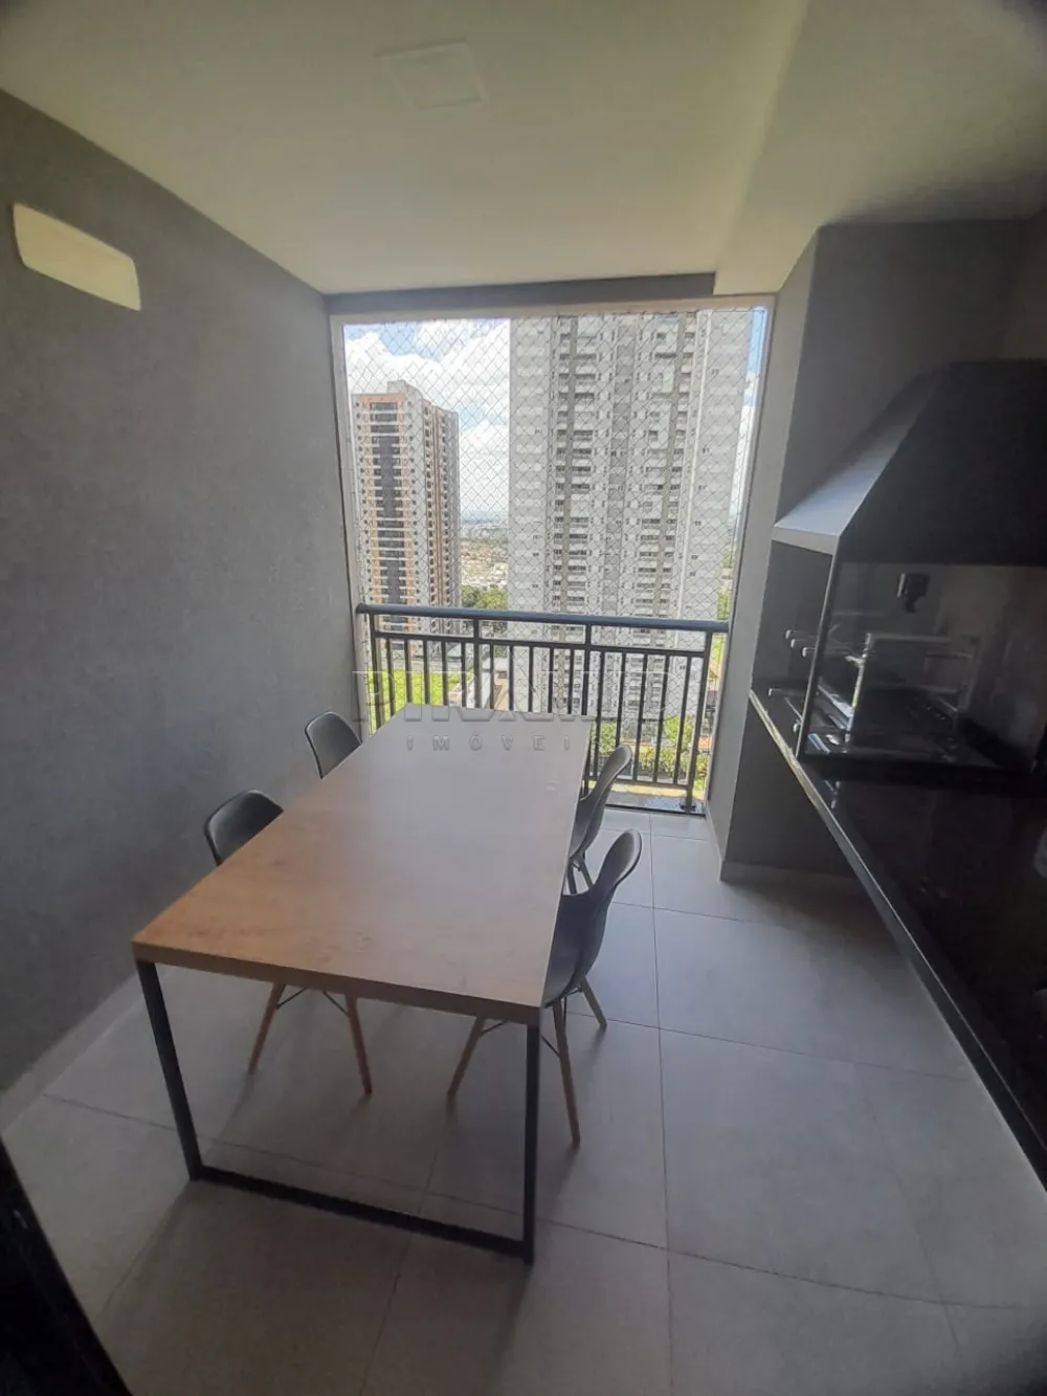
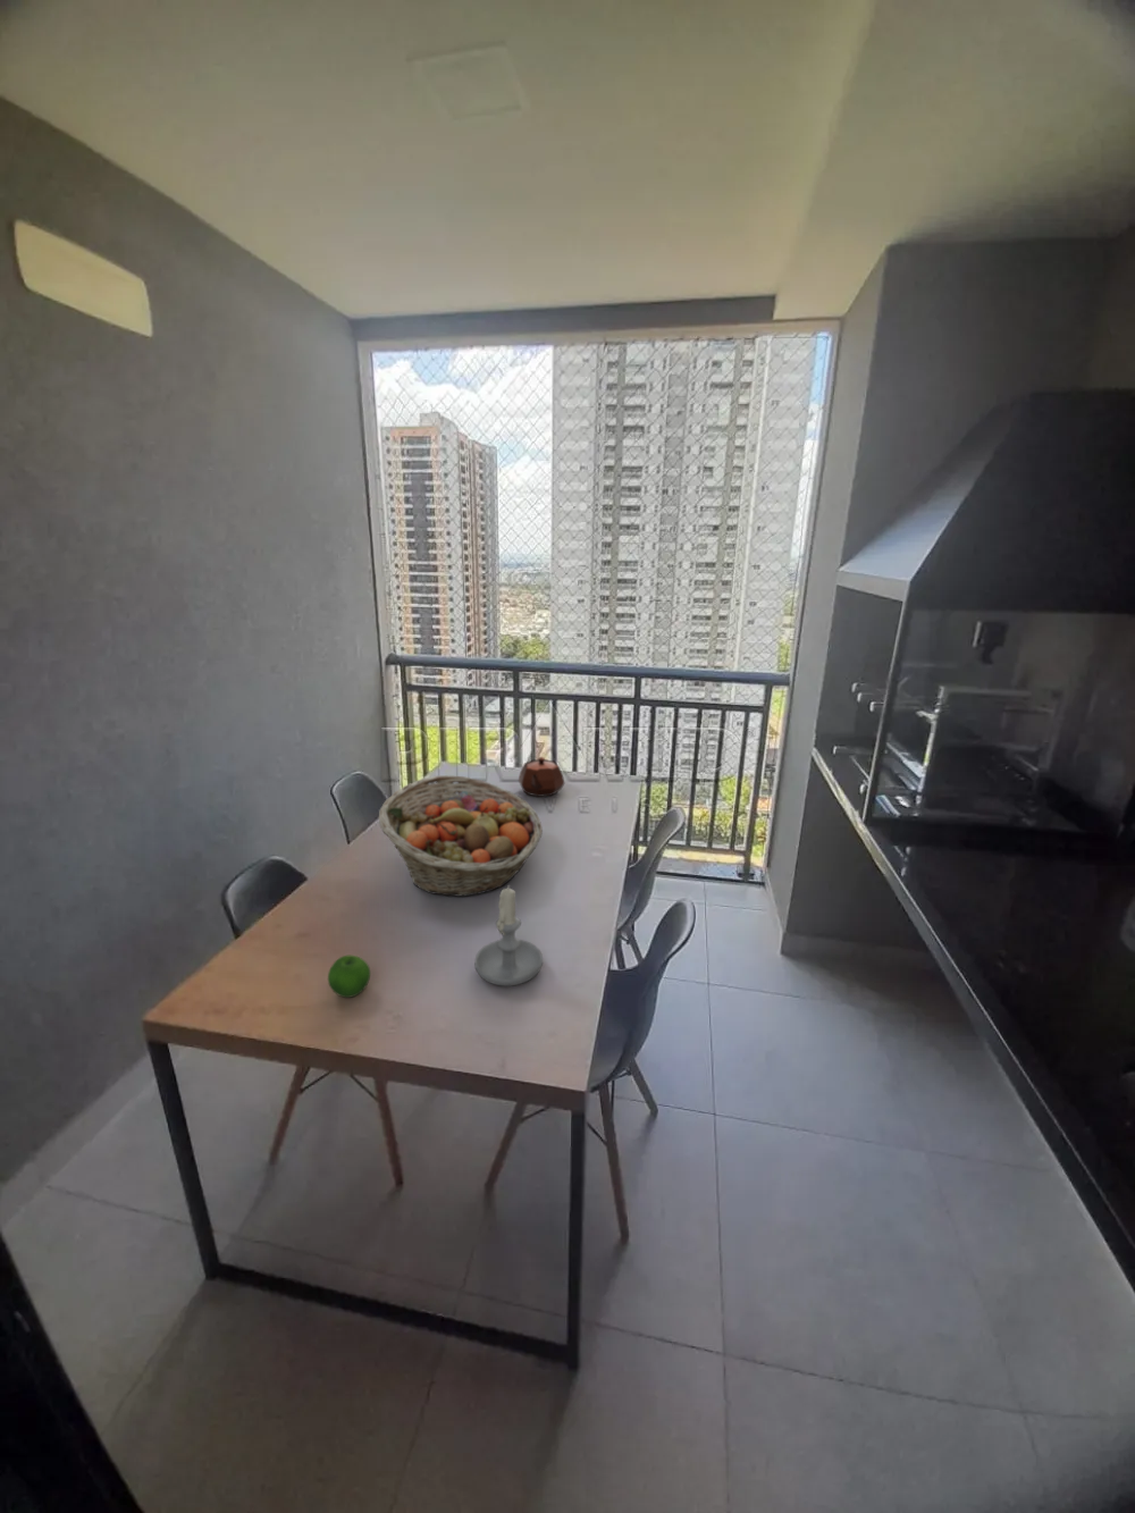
+ candle (508, 929)
+ apple (349, 978)
+ teapot (540, 775)
+ fruit basket (464, 831)
